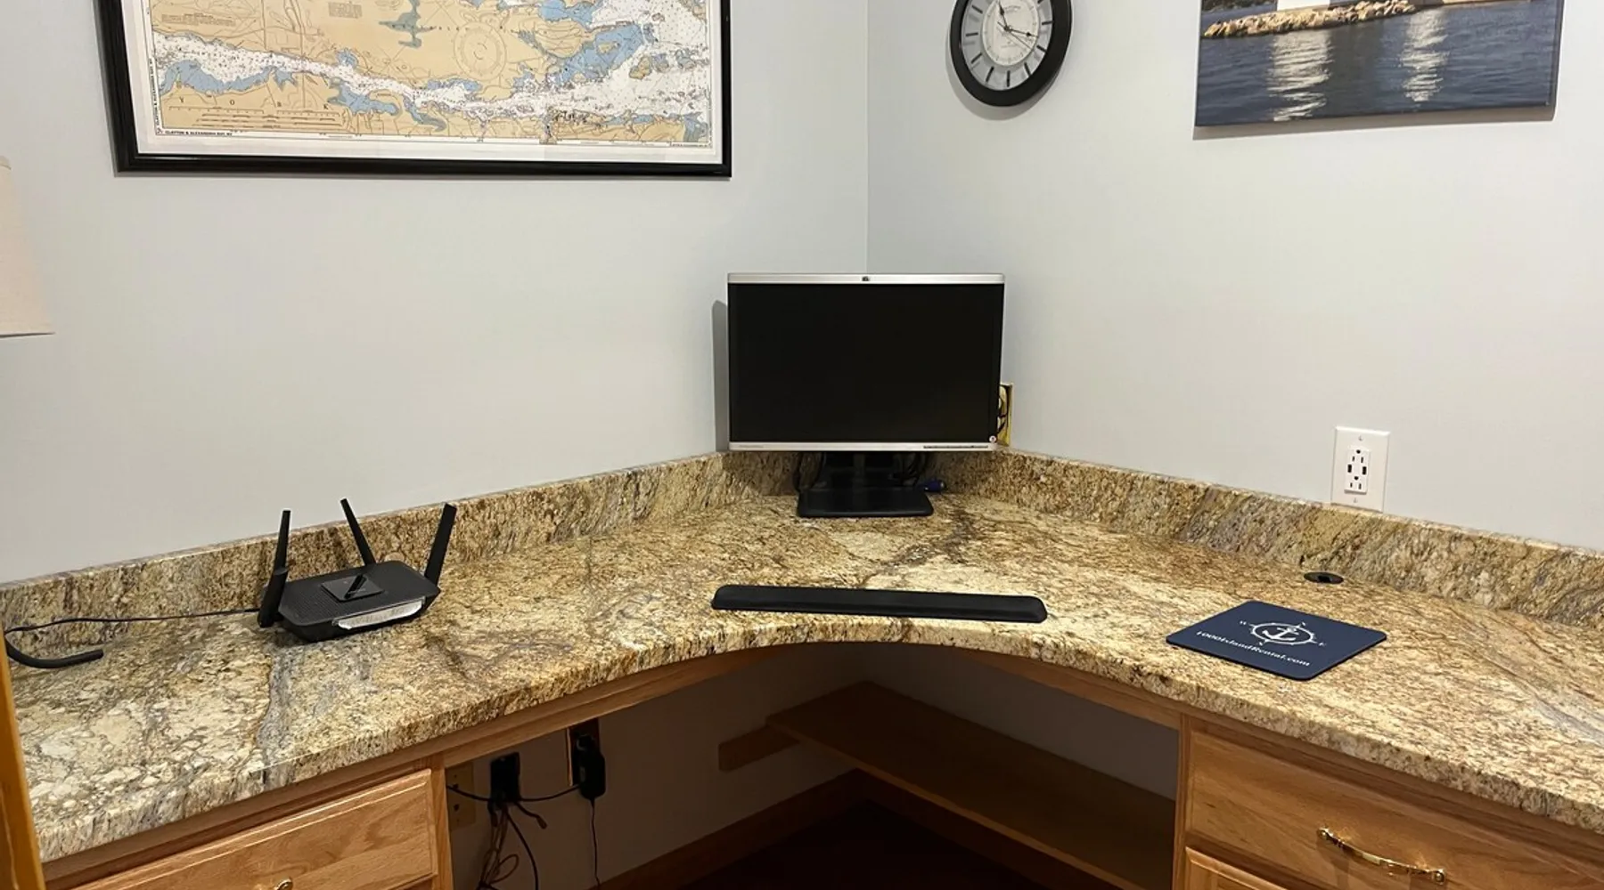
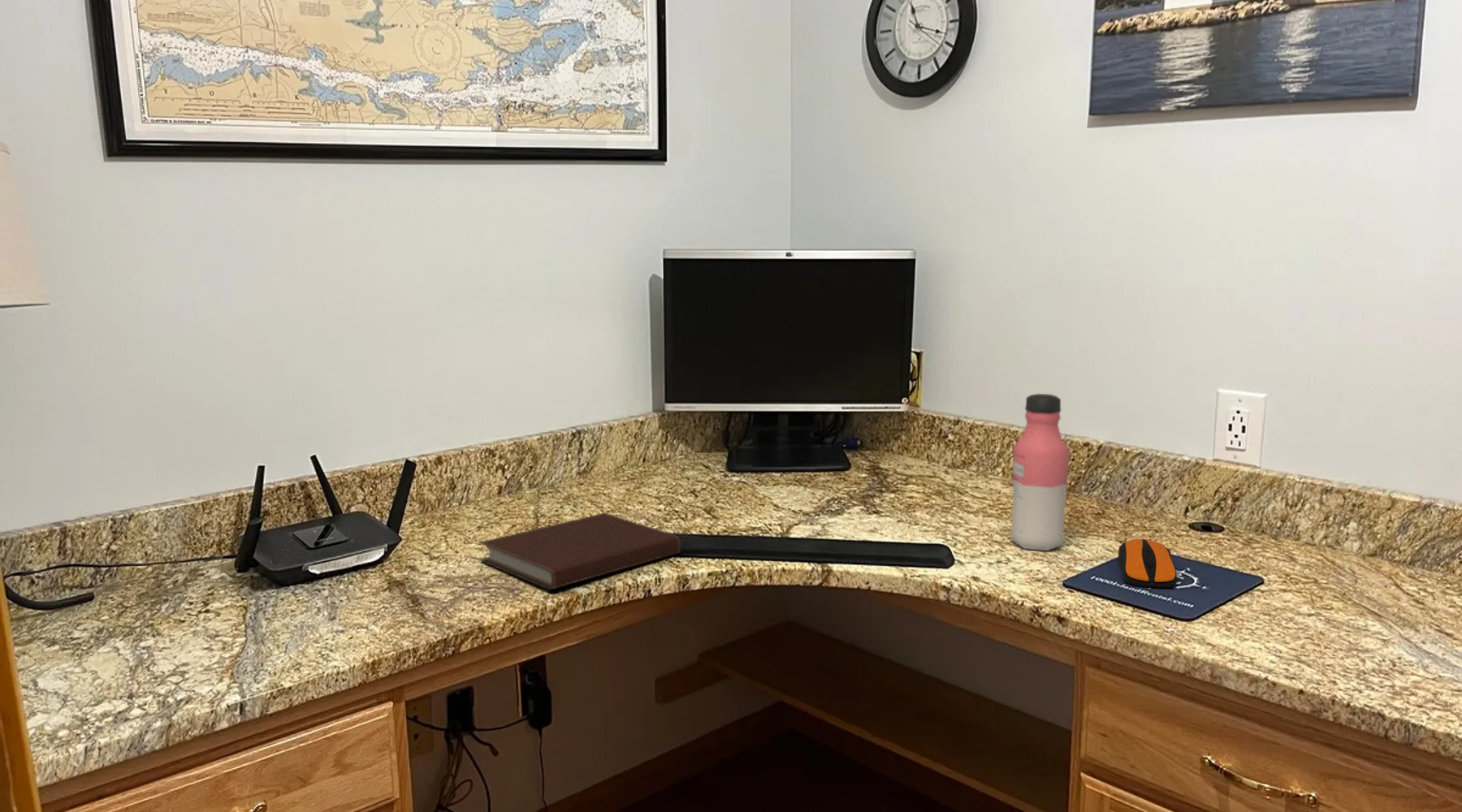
+ notebook (581, 548)
+ computer mouse (1146, 559)
+ water bottle (1040, 470)
